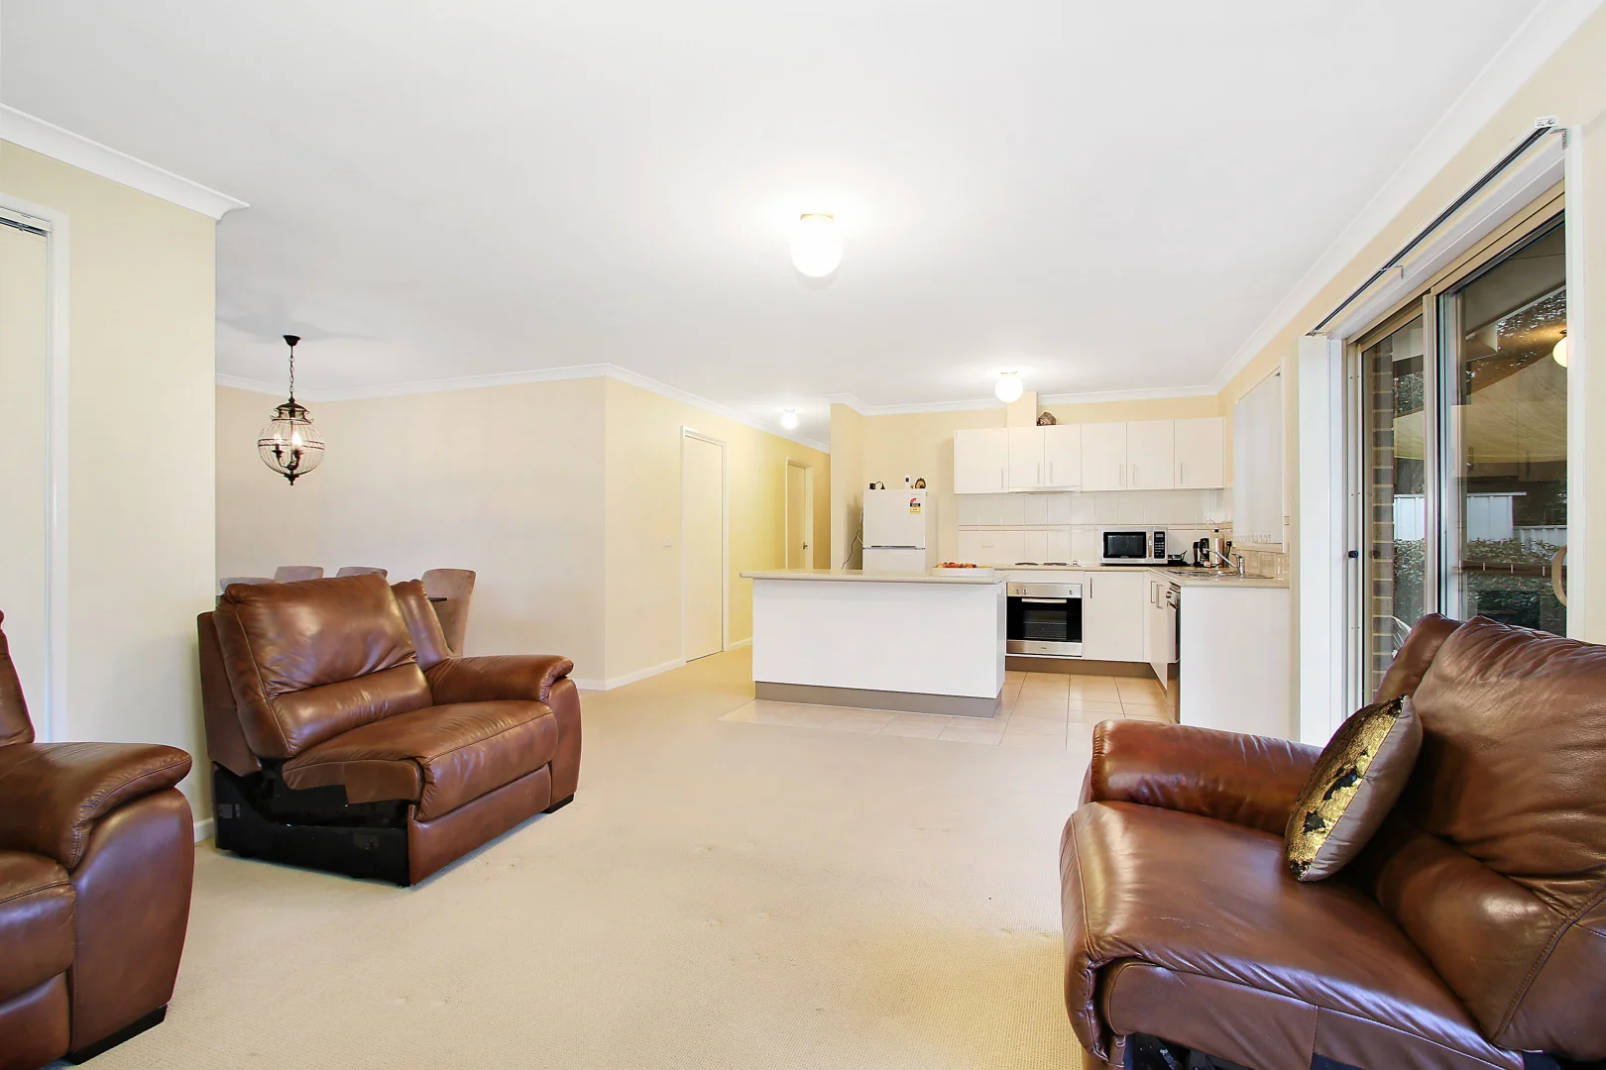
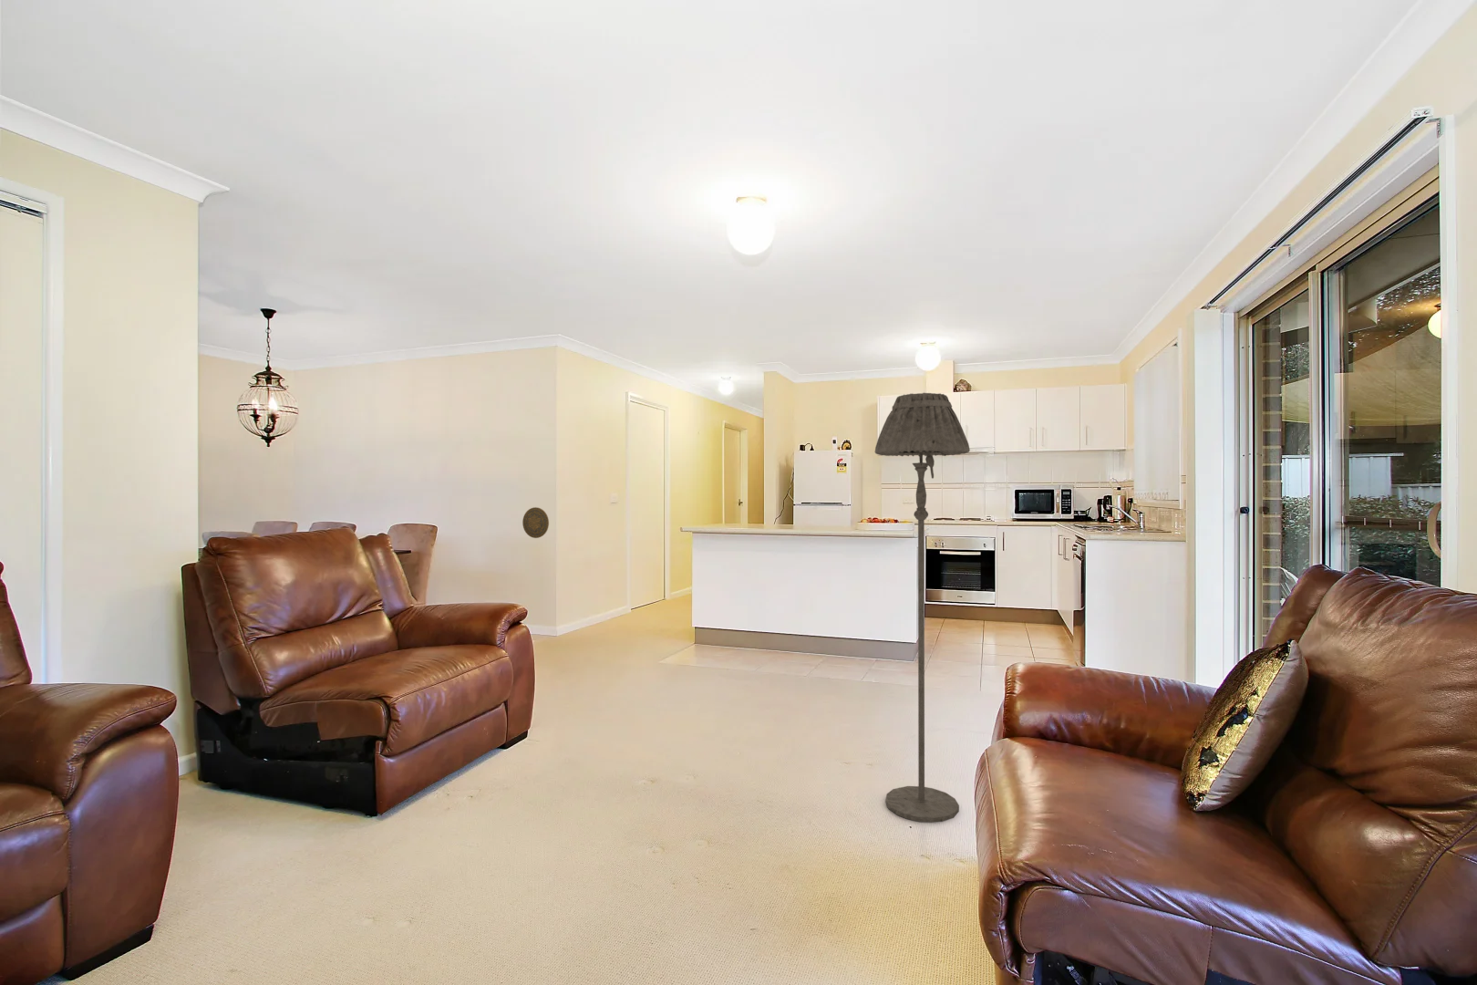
+ floor lamp (922, 600)
+ decorative plate (534, 522)
